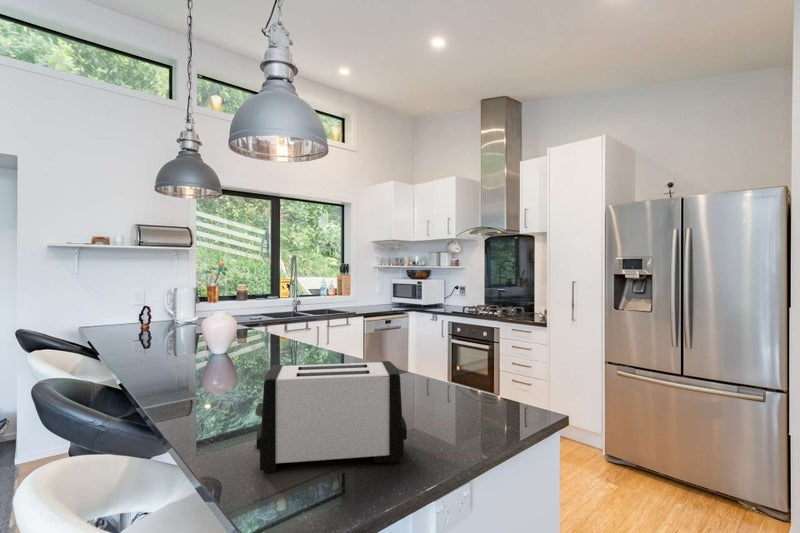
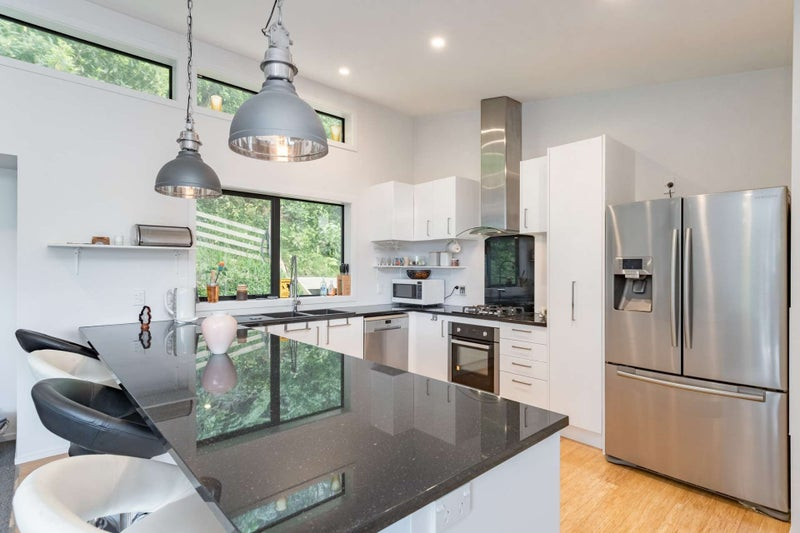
- toaster (331, 411)
